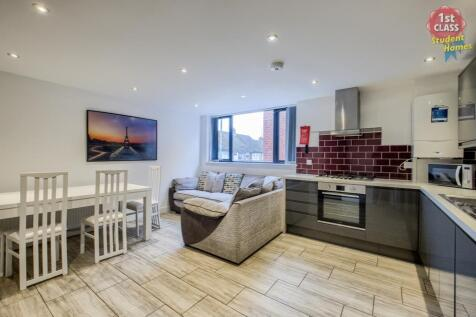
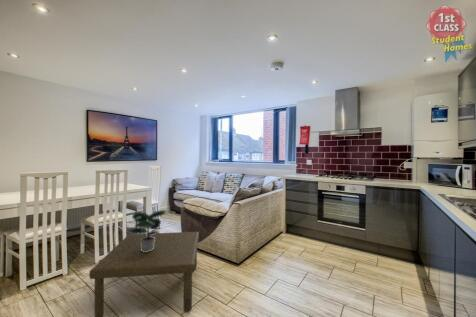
+ potted plant (148, 230)
+ coffee table (155, 267)
